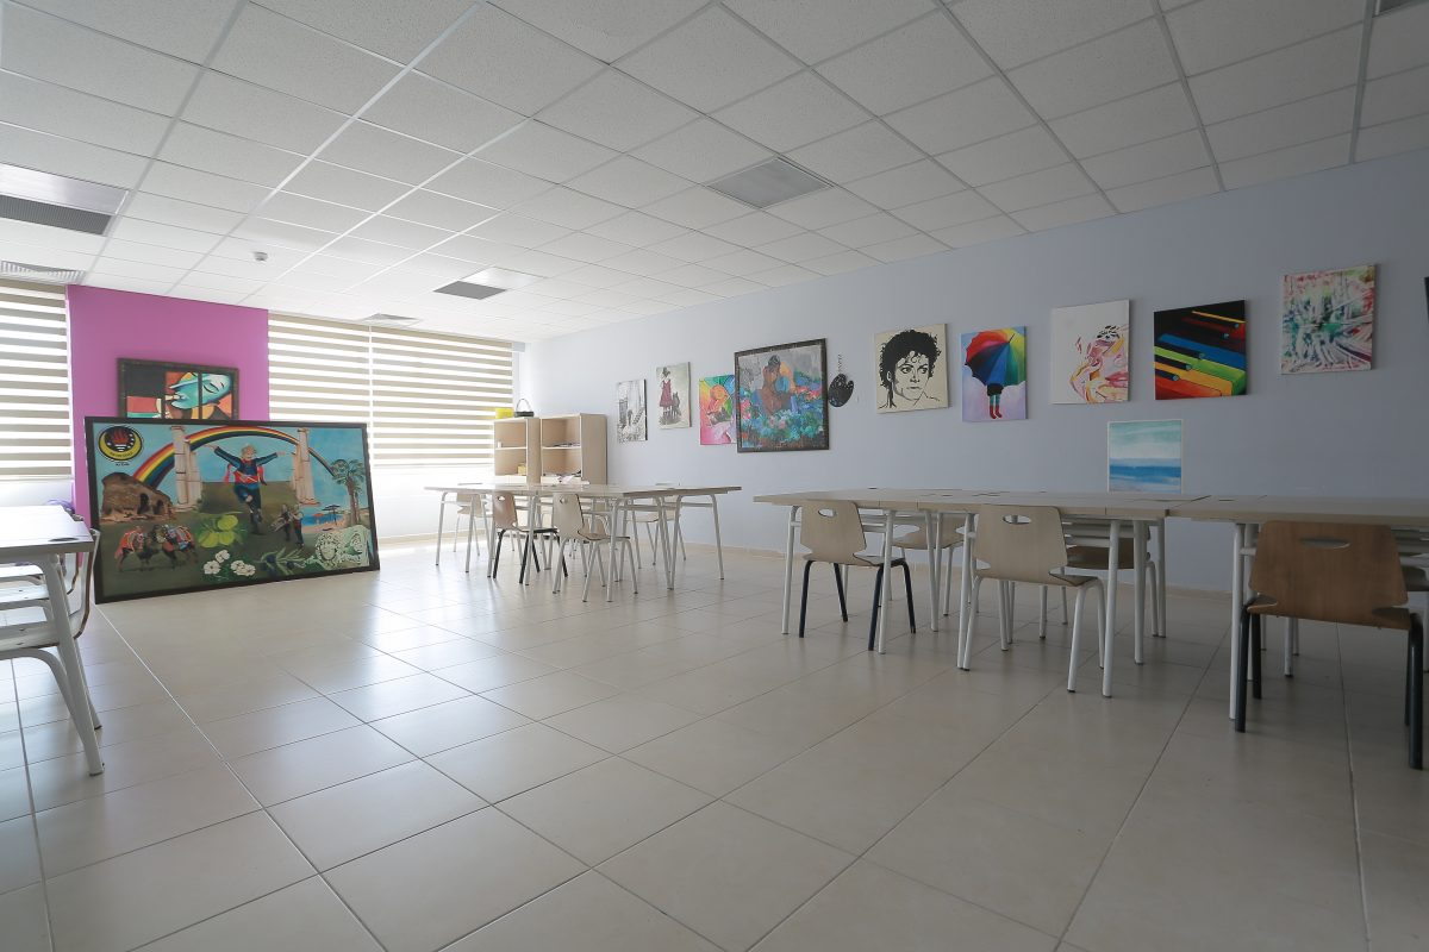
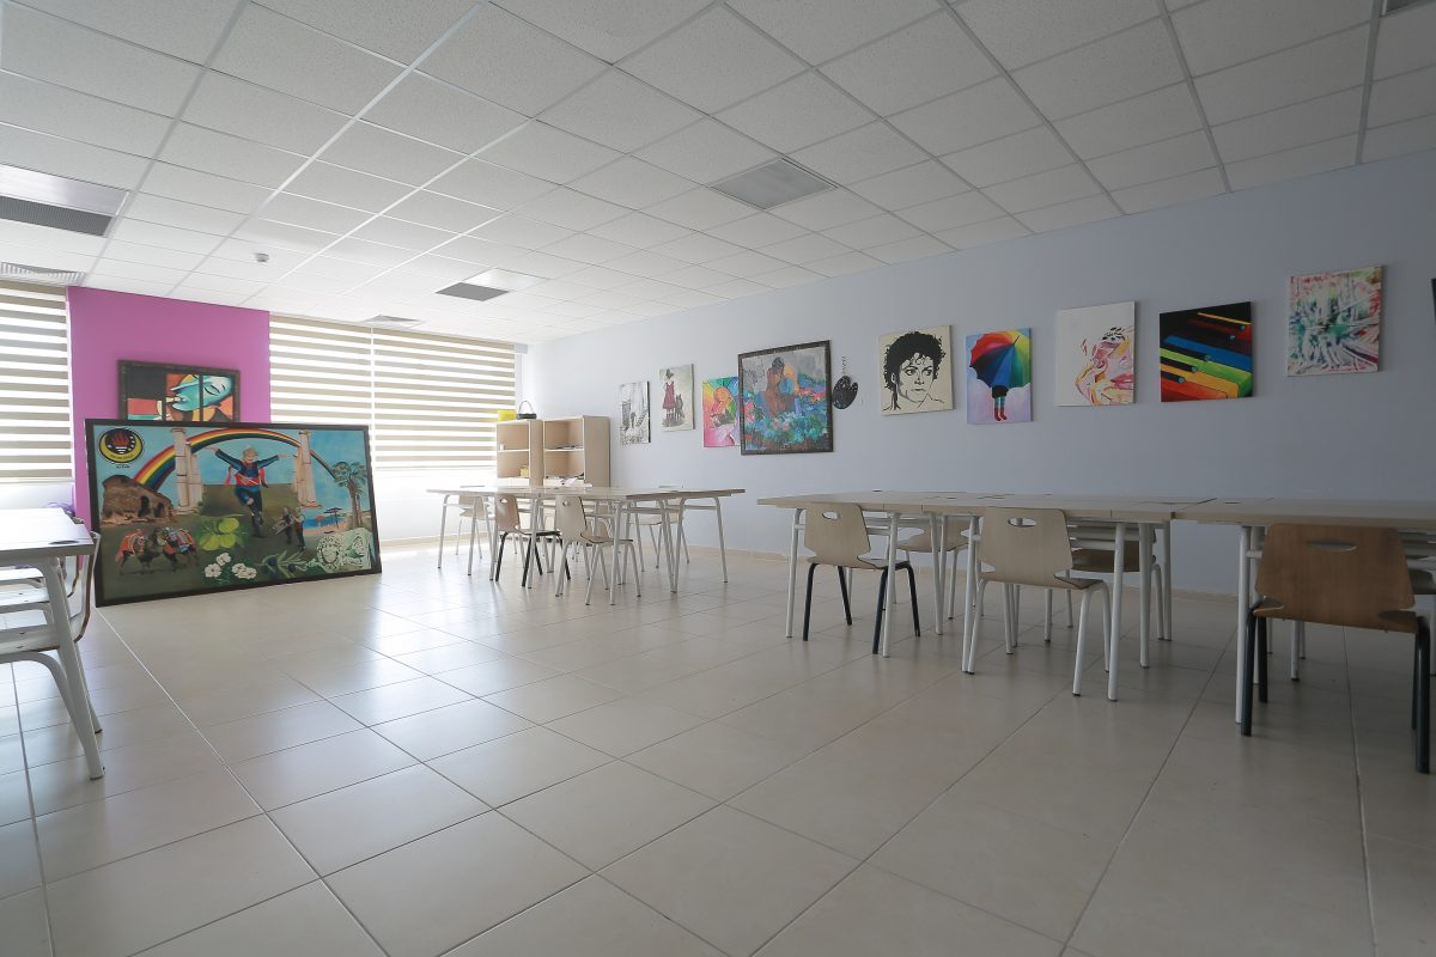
- wall art (1144, 461)
